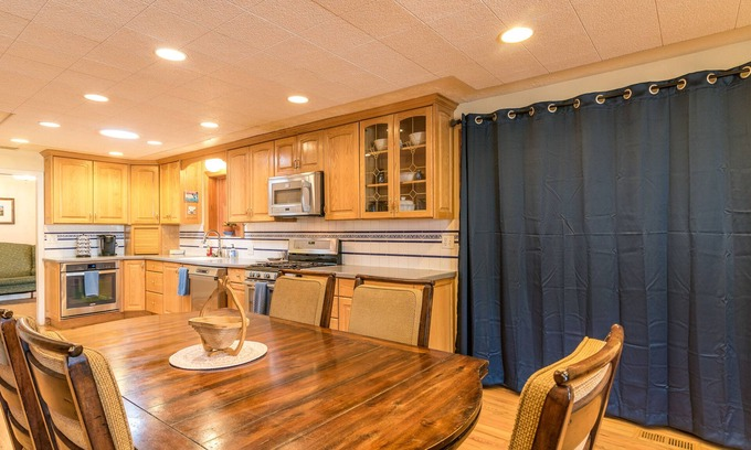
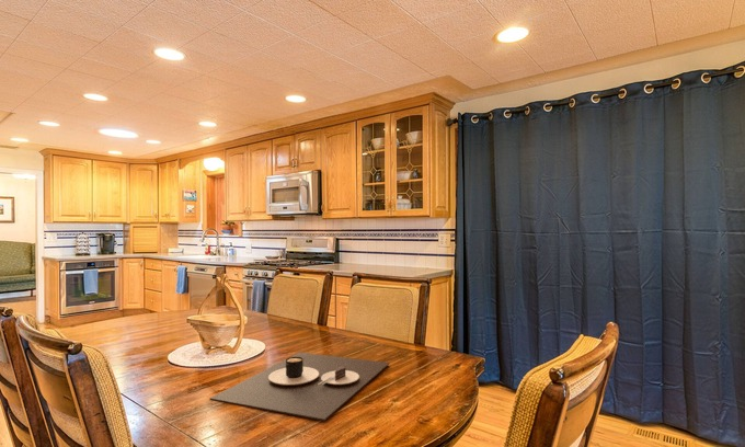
+ place mat (309, 369)
